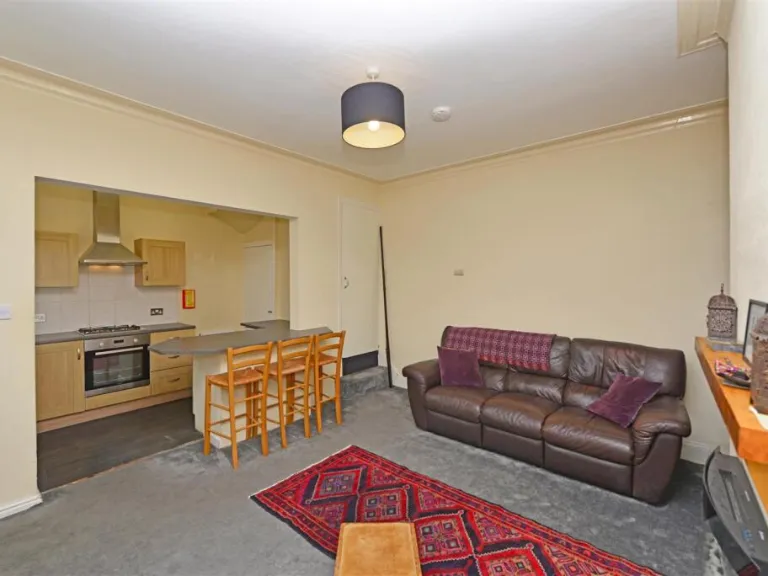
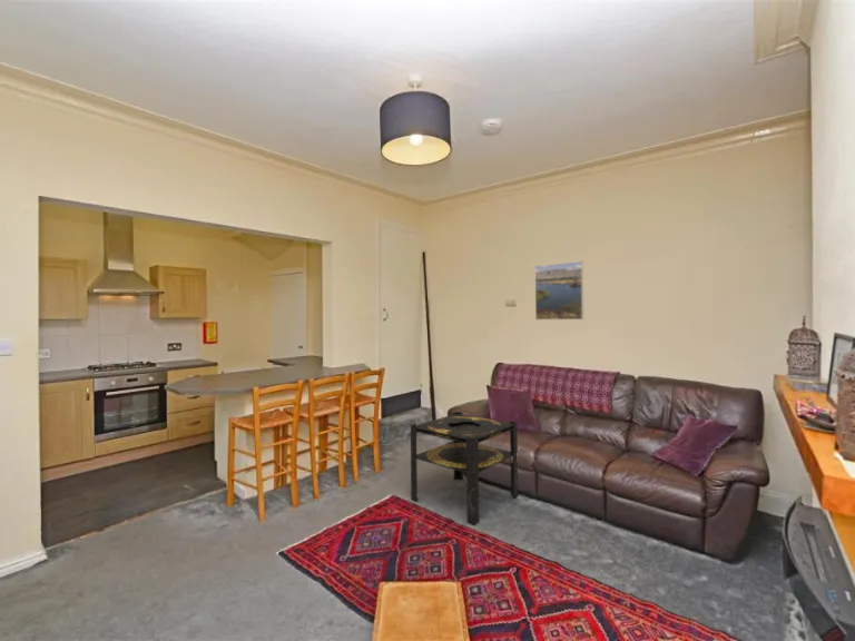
+ side table (464, 461)
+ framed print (558, 292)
